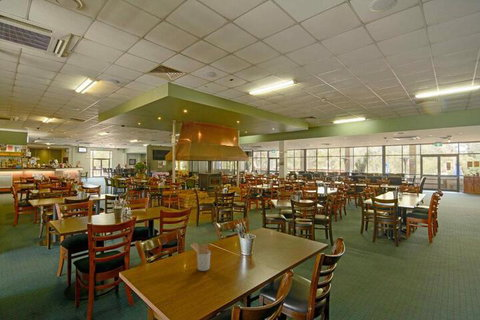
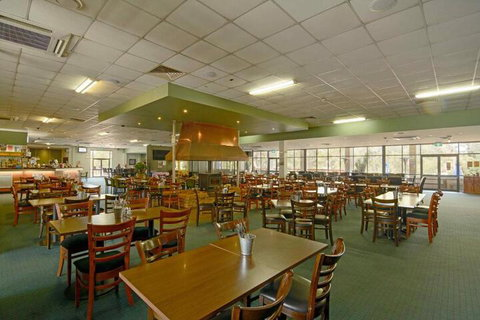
- utensil holder (200, 255)
